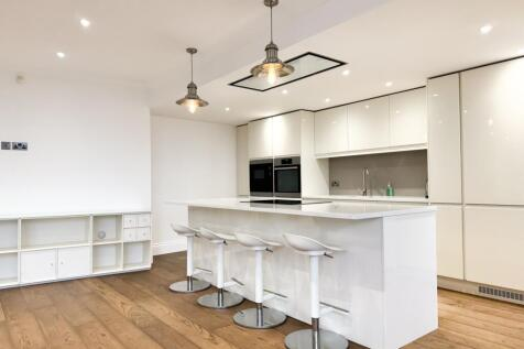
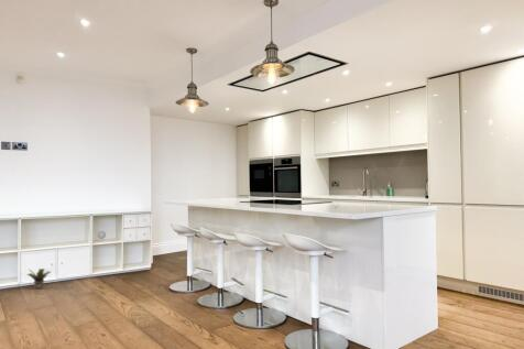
+ potted plant (39, 277)
